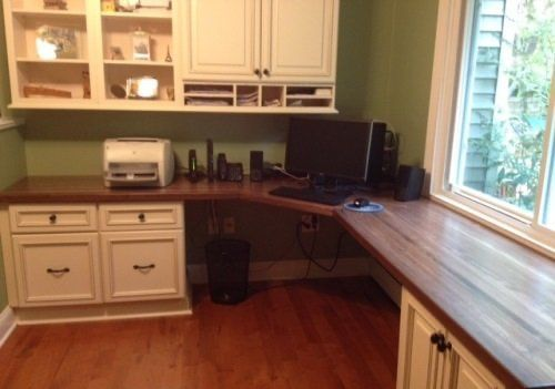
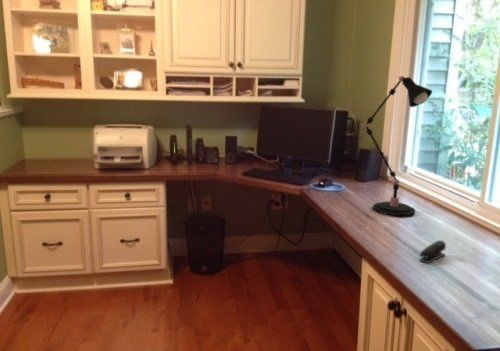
+ desk lamp (379, 148)
+ stapler (433, 250)
